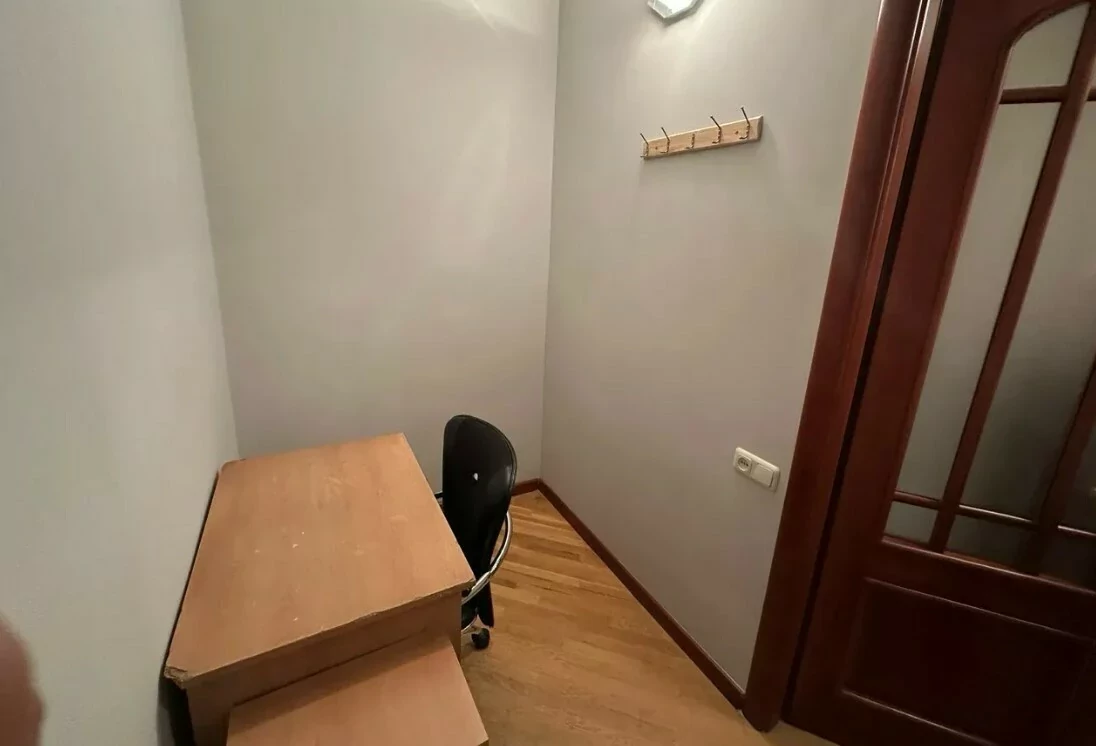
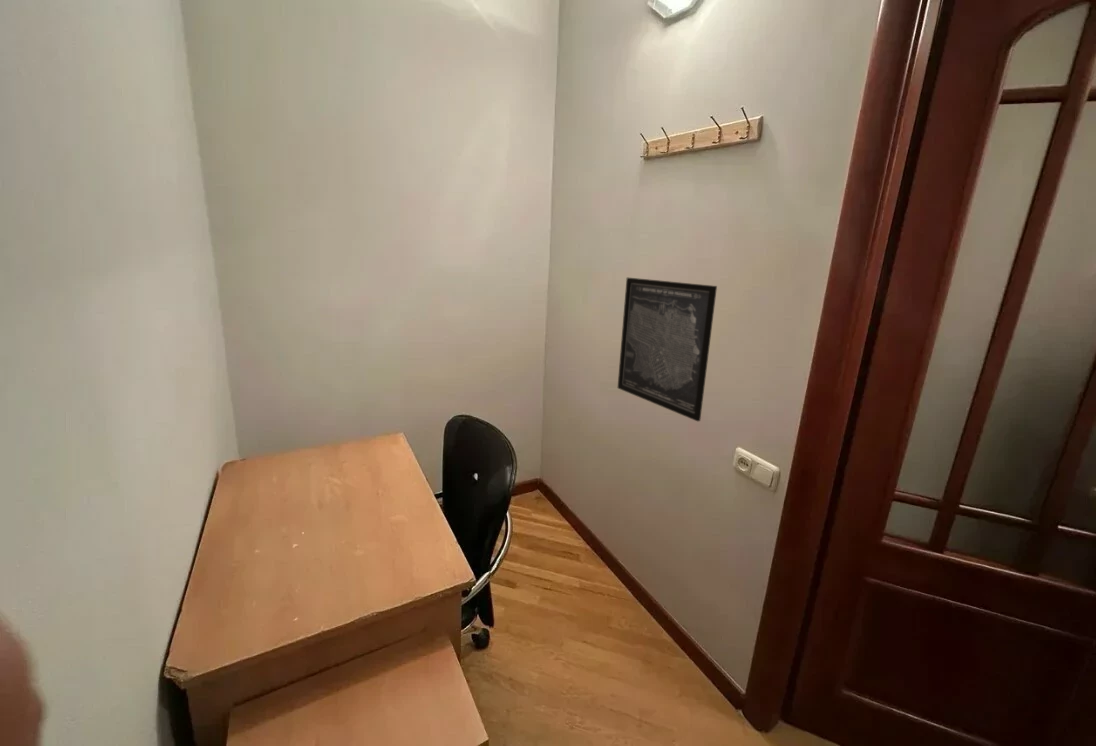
+ wall art (660, 343)
